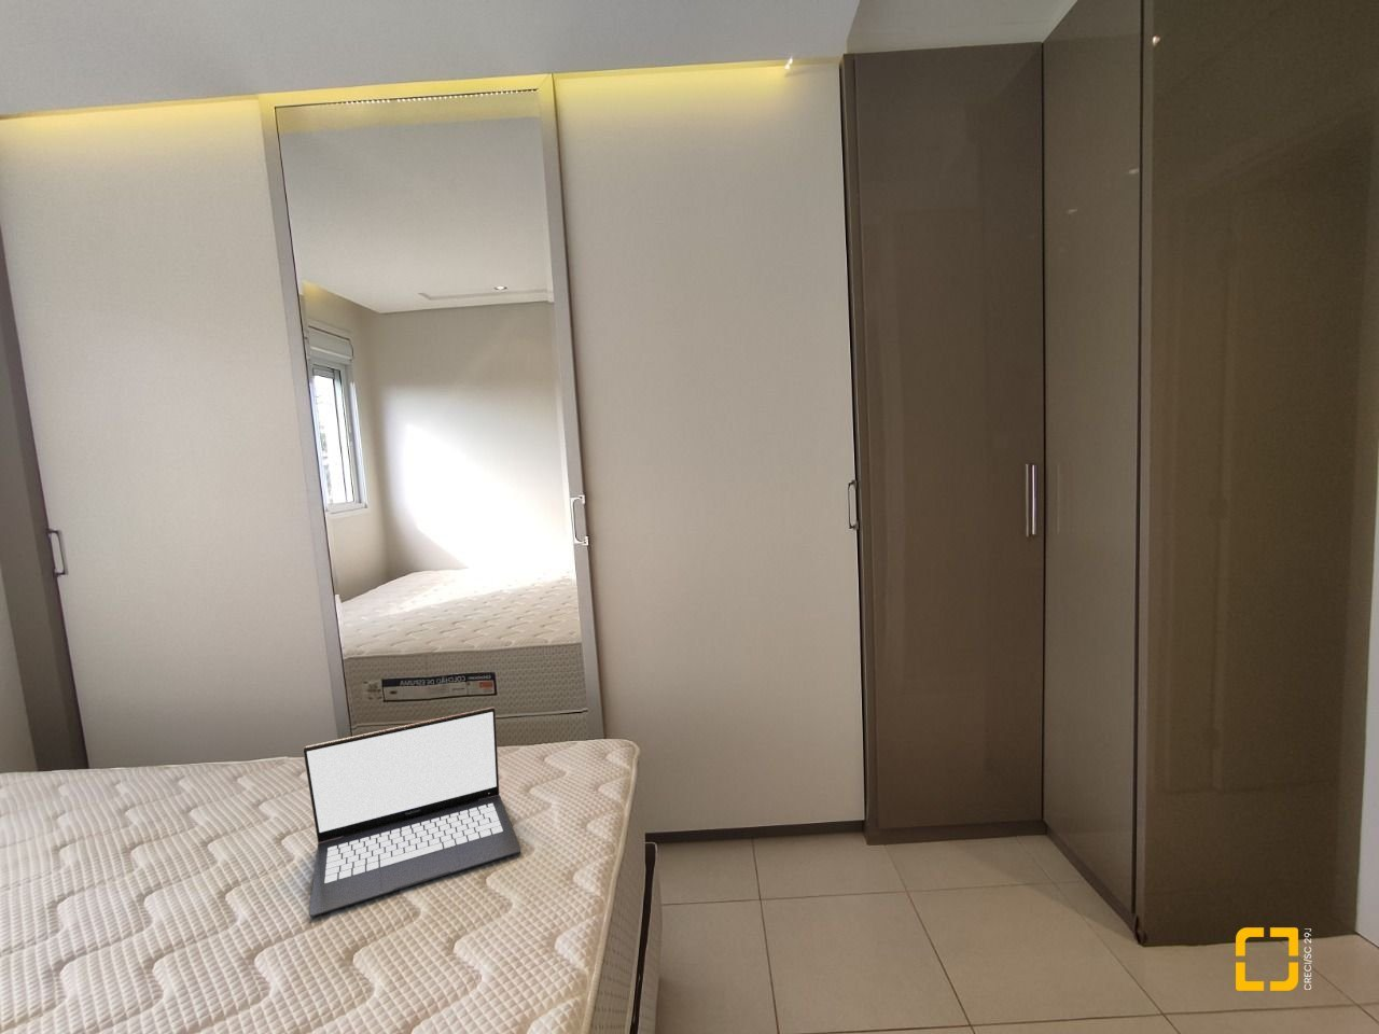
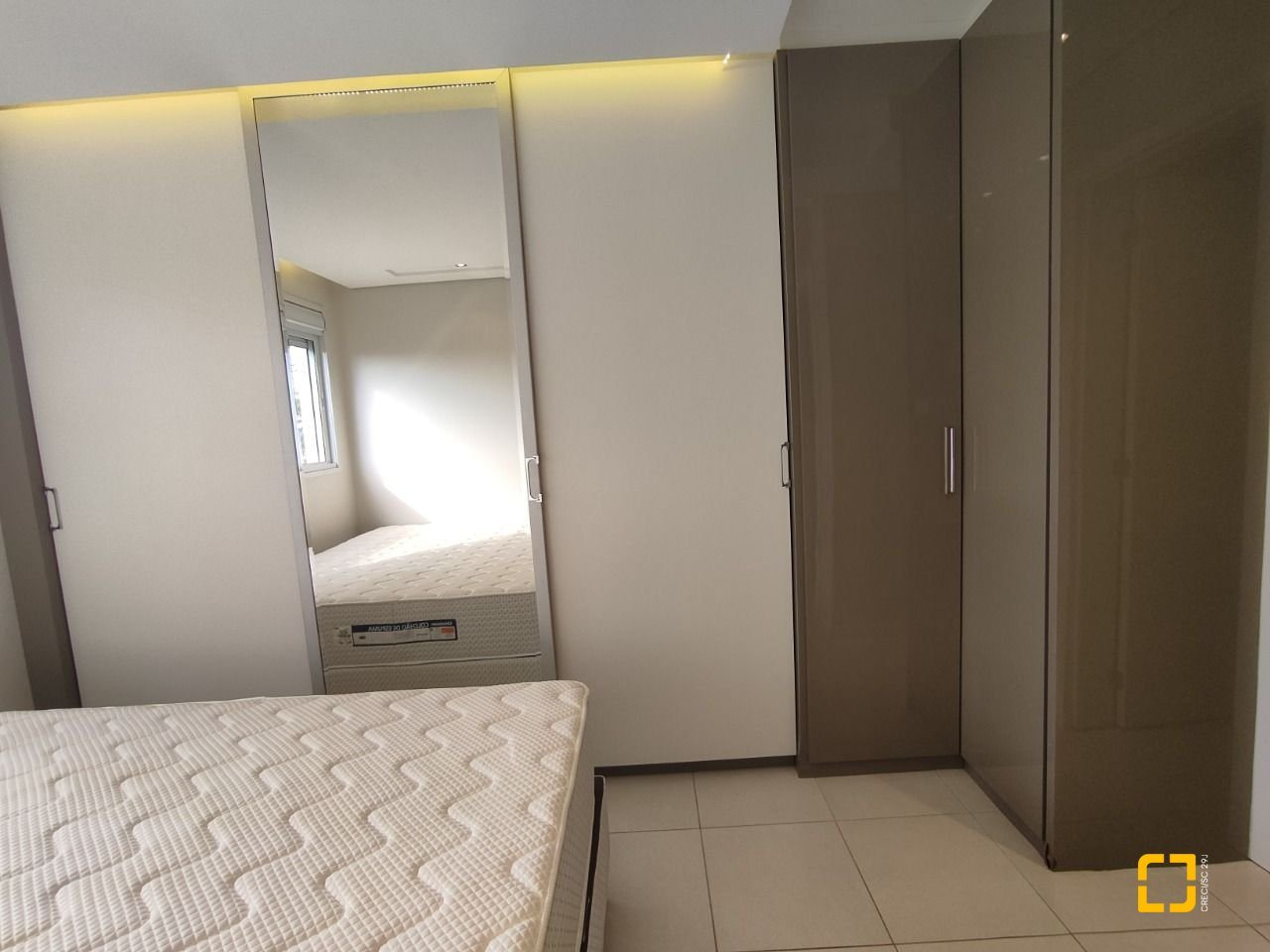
- laptop (412, 794)
